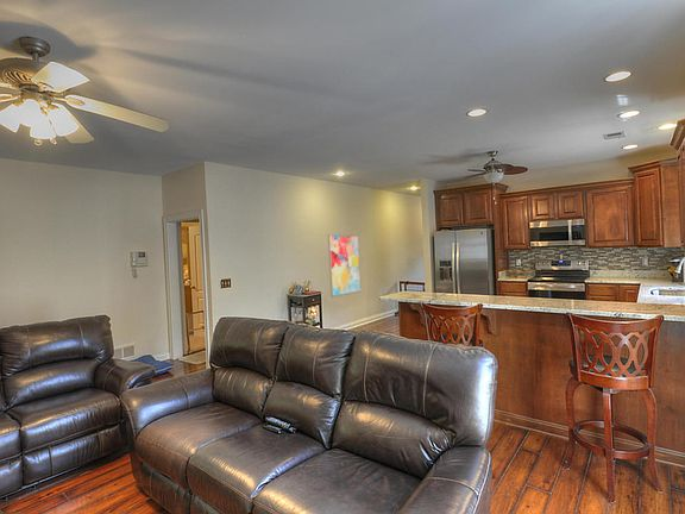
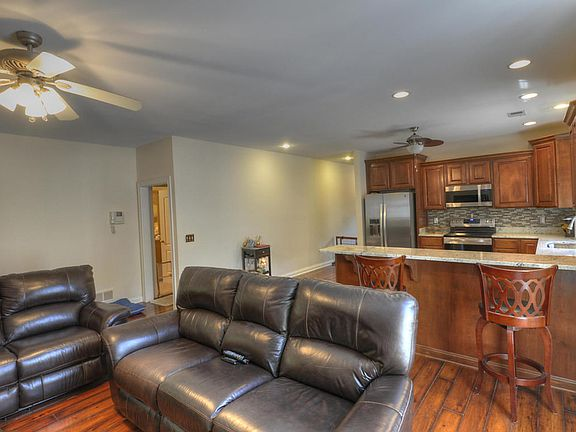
- wall art (345, 264)
